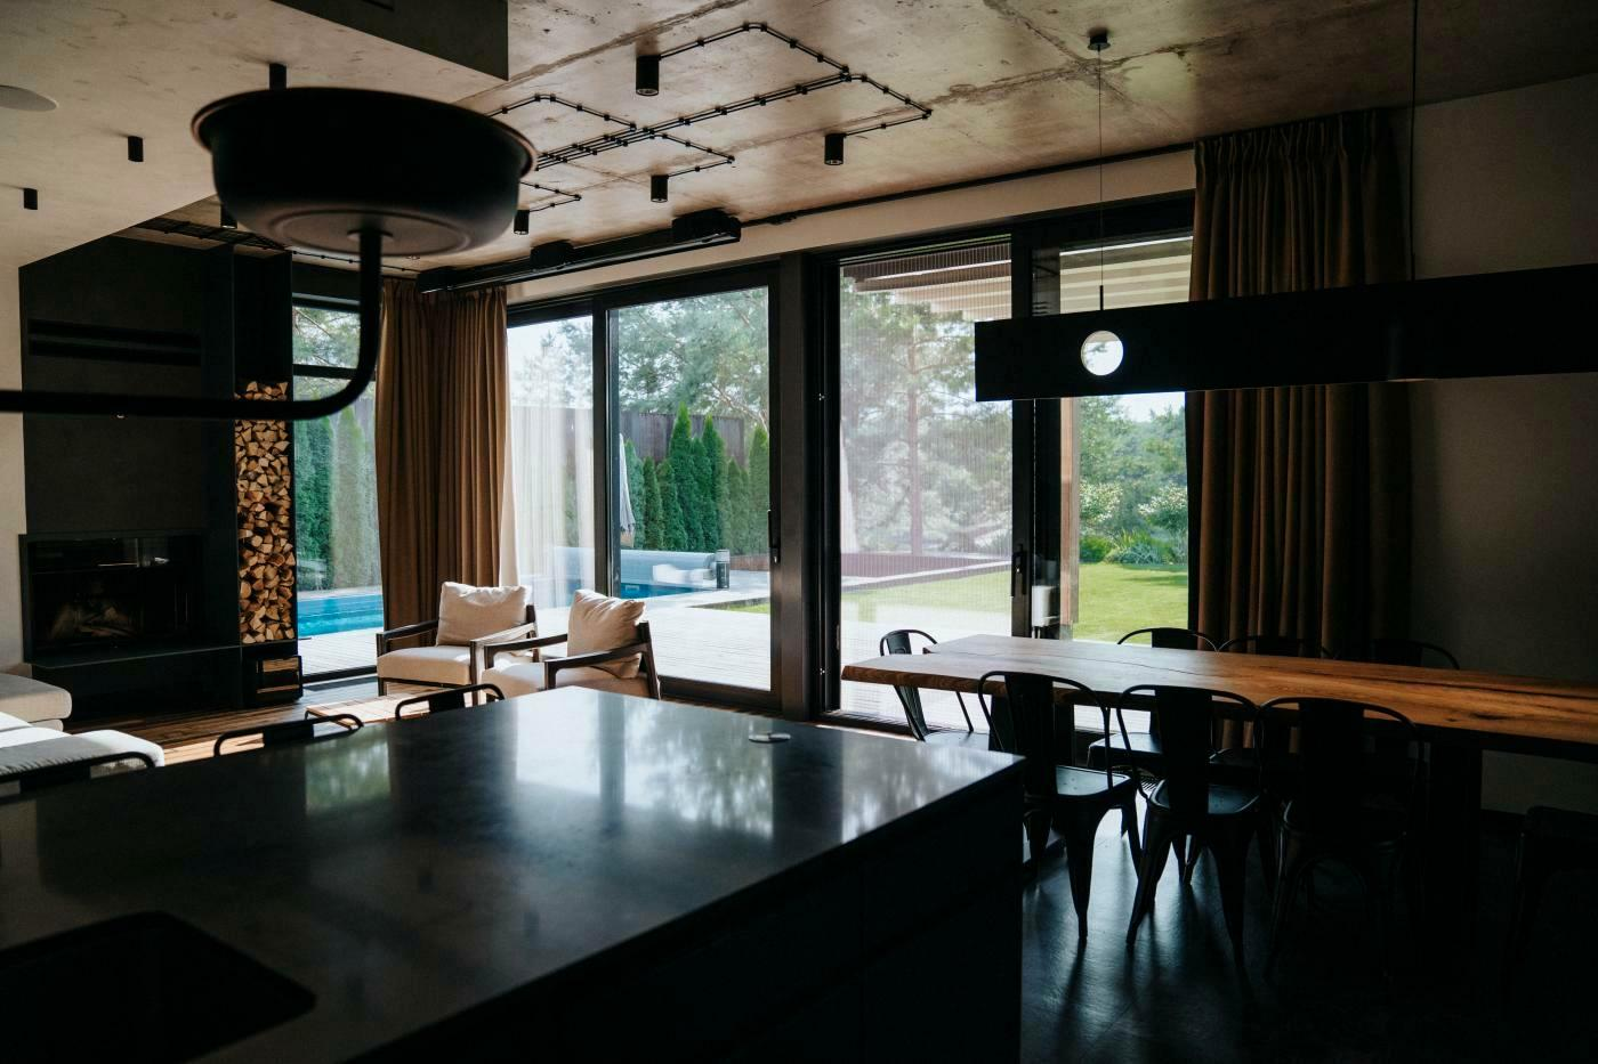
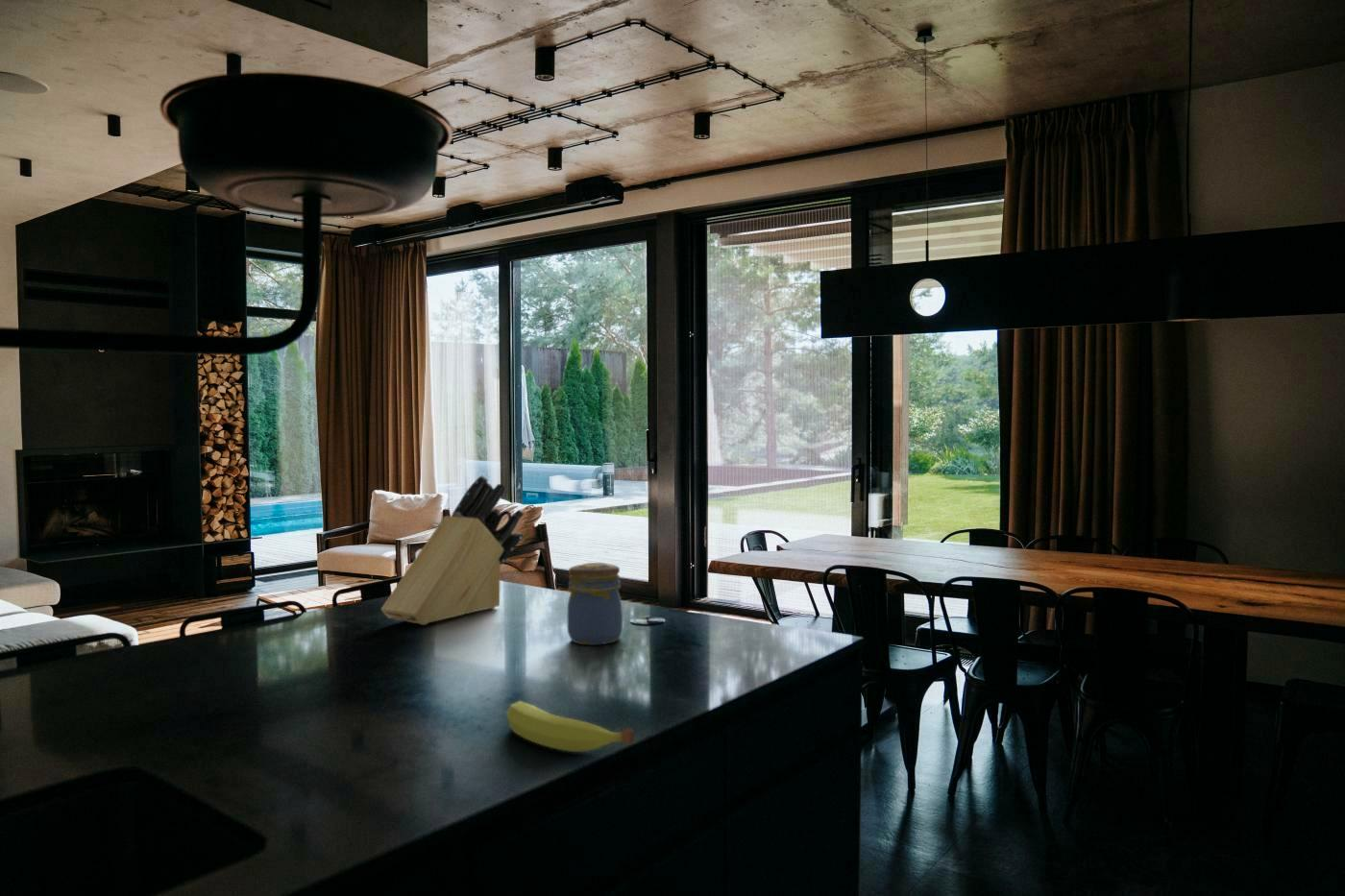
+ fruit (561, 722)
+ jar (594, 601)
+ knife block (457, 545)
